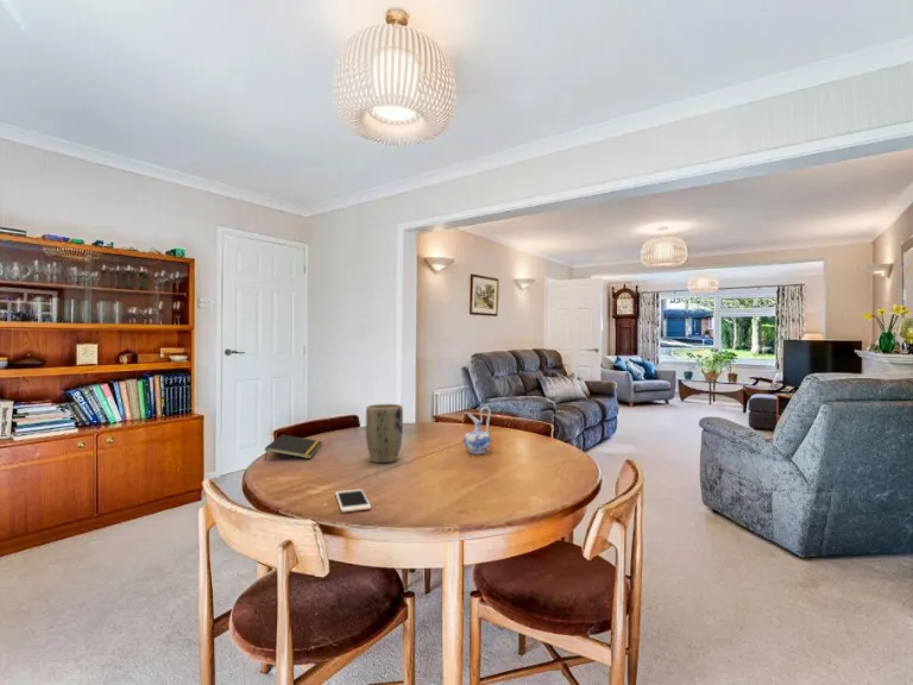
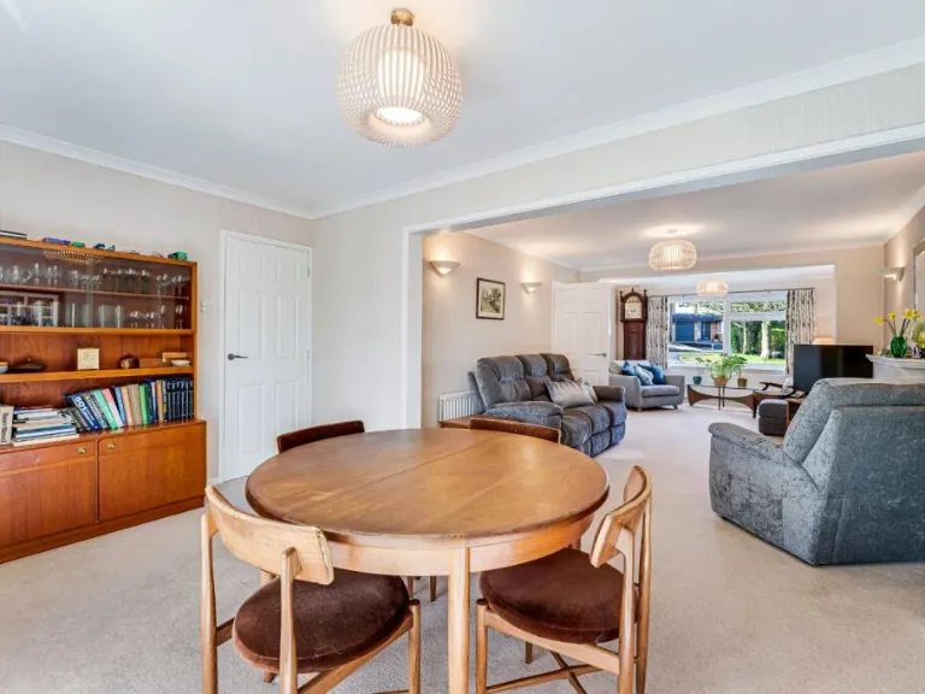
- plant pot (384, 433)
- notepad (295, 445)
- cell phone (352, 499)
- ceramic pitcher (477, 429)
